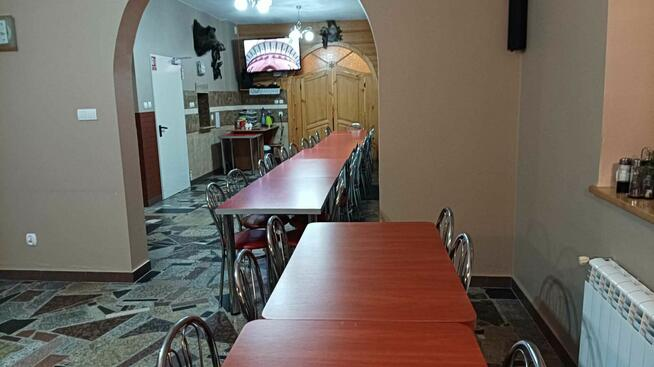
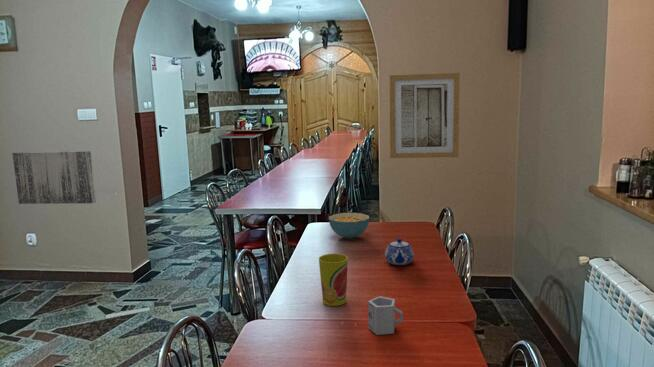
+ wall art (424, 116)
+ cereal bowl (349, 227)
+ teapot (399, 251)
+ cup (333, 279)
+ wall art (54, 177)
+ cup (385, 315)
